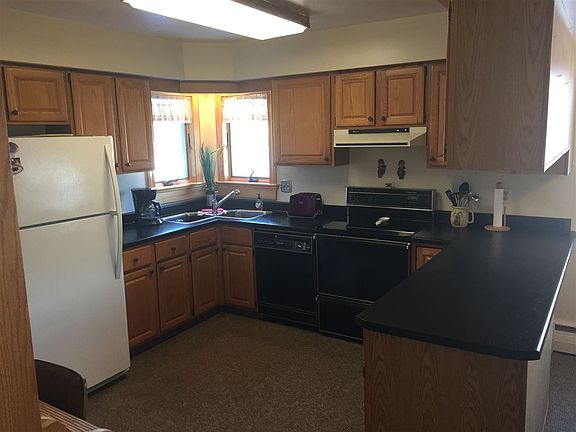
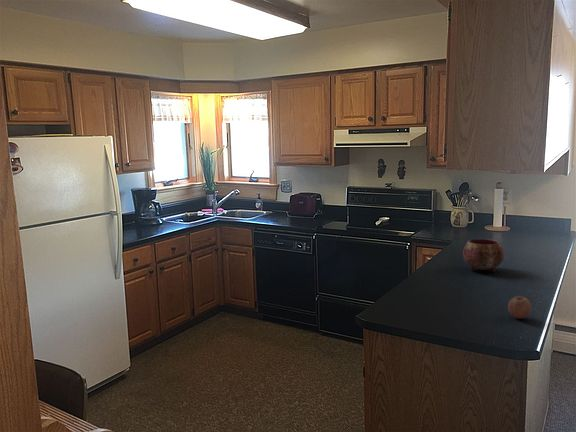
+ fruit (519, 307)
+ bowl (482, 256)
